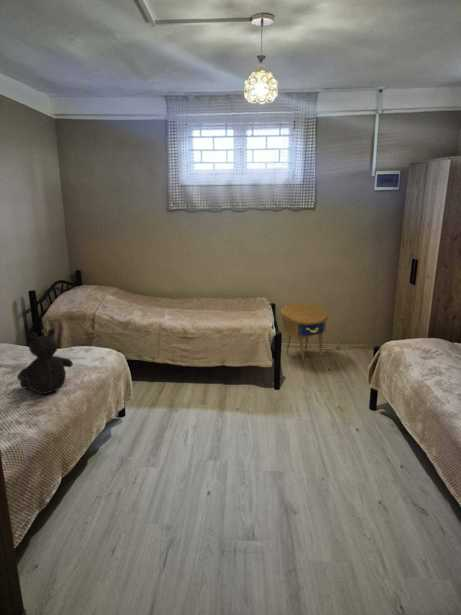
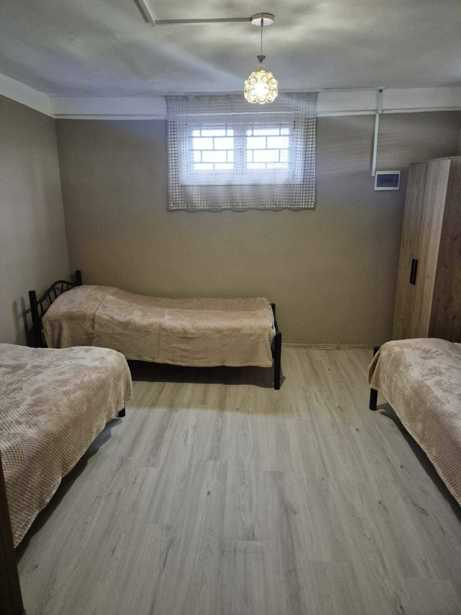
- side table (302, 333)
- teddy bear (41, 359)
